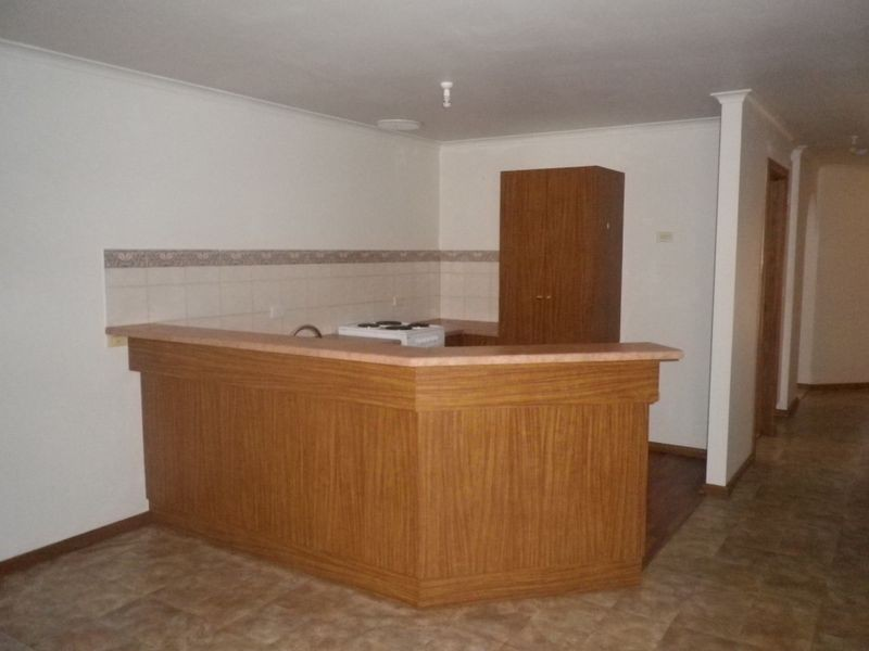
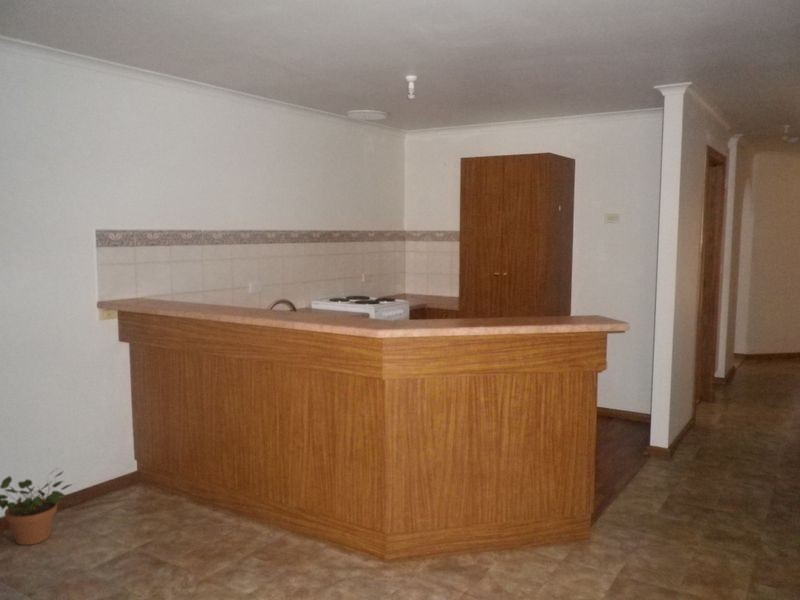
+ potted plant (35, 505)
